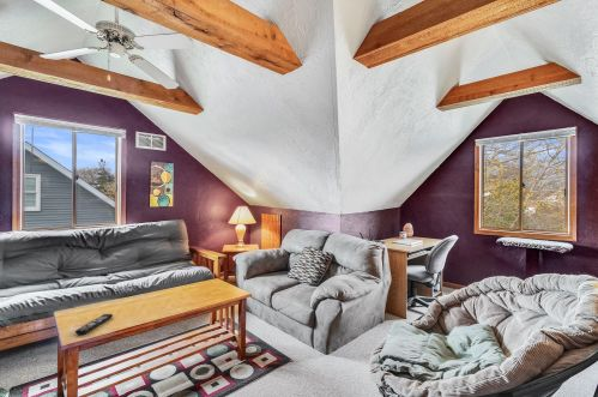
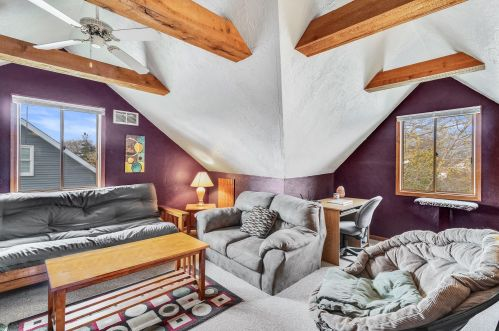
- remote control (95, 323)
